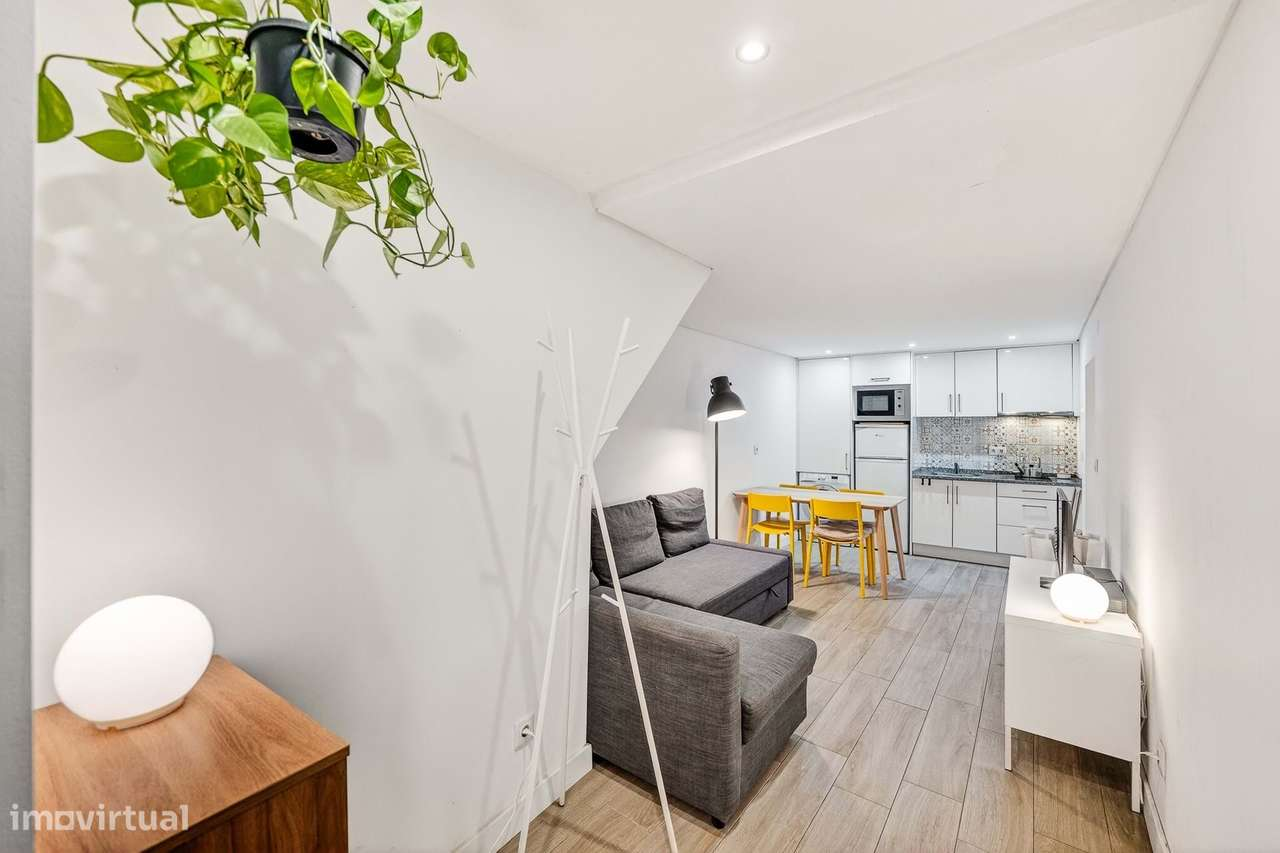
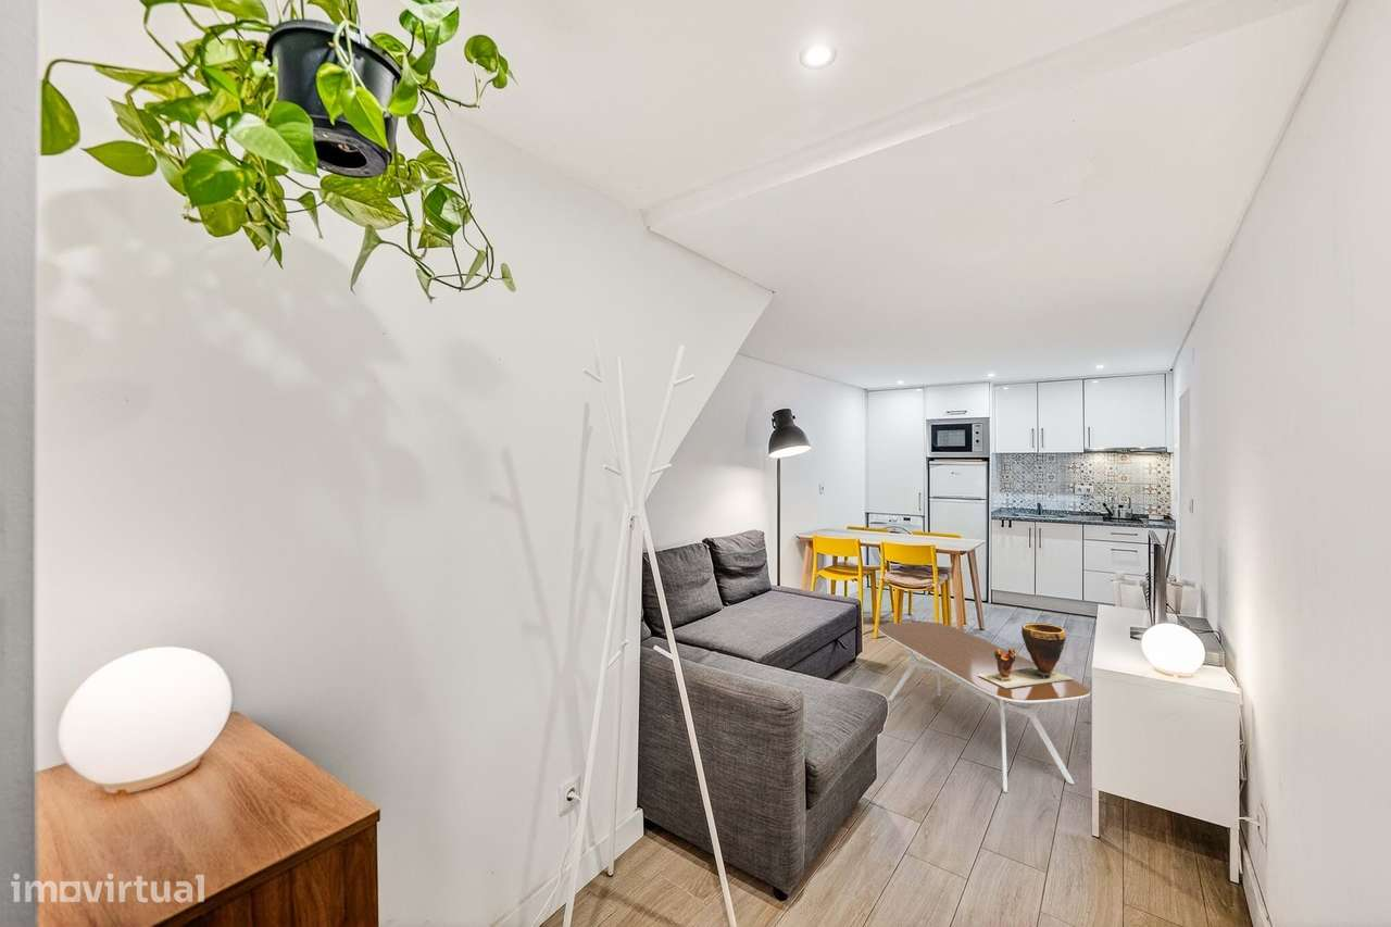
+ clay pot (1028, 651)
+ coffee table (970, 690)
